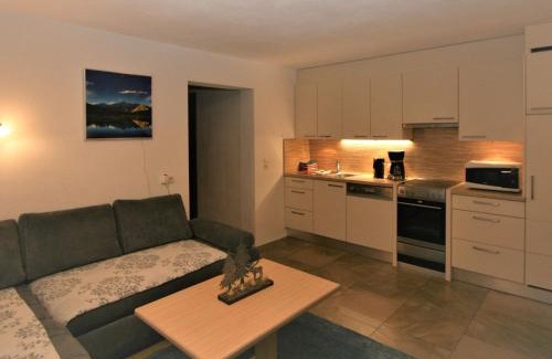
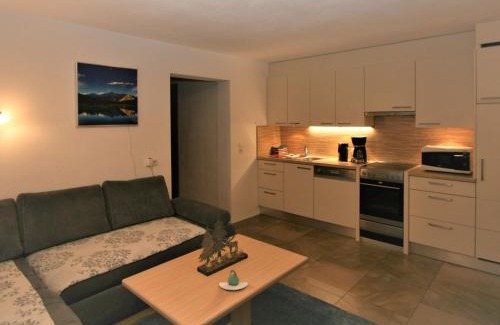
+ teapot (233, 277)
